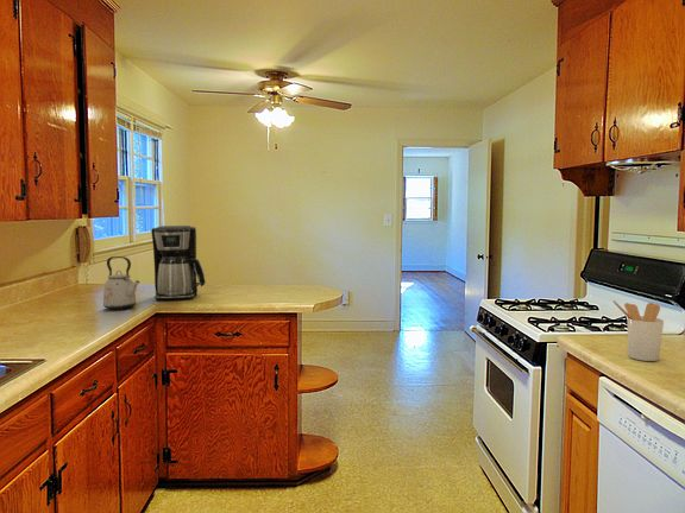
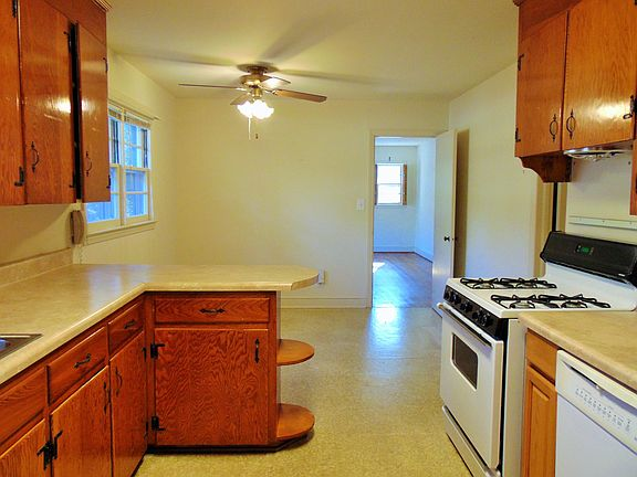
- kettle (122, 283)
- utensil holder (635, 328)
- coffee maker (181, 260)
